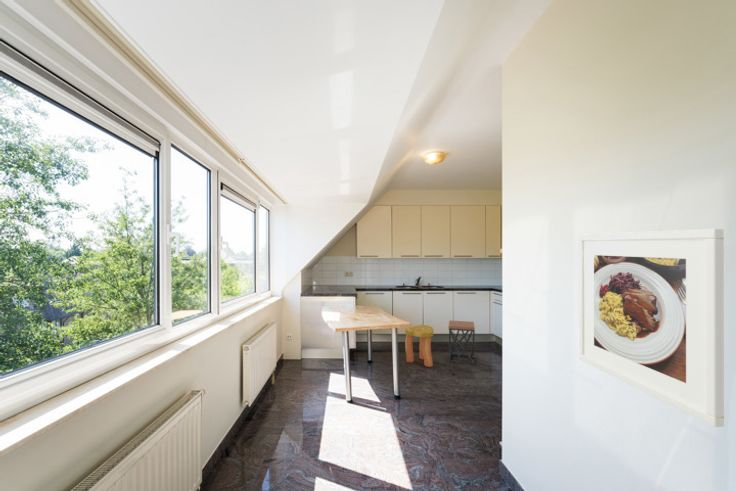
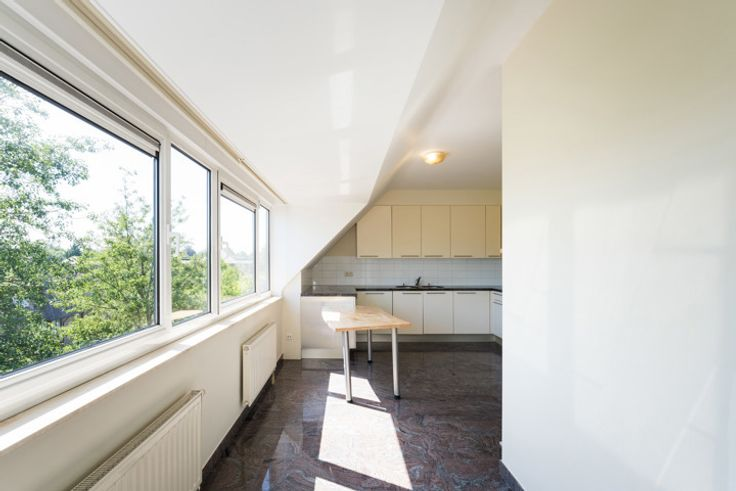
- stool (460, 341)
- stool (421, 345)
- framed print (634, 308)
